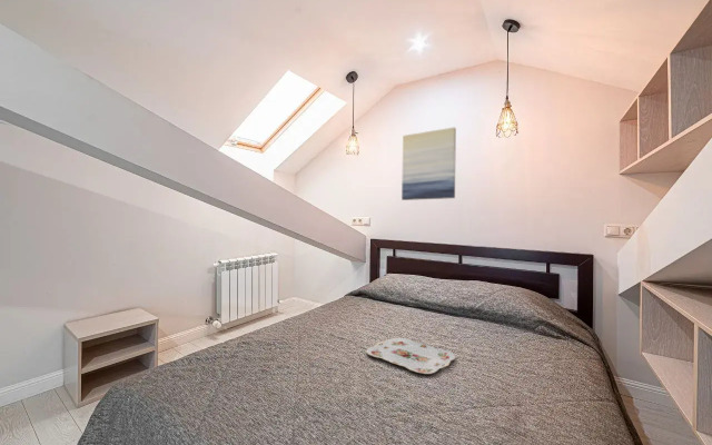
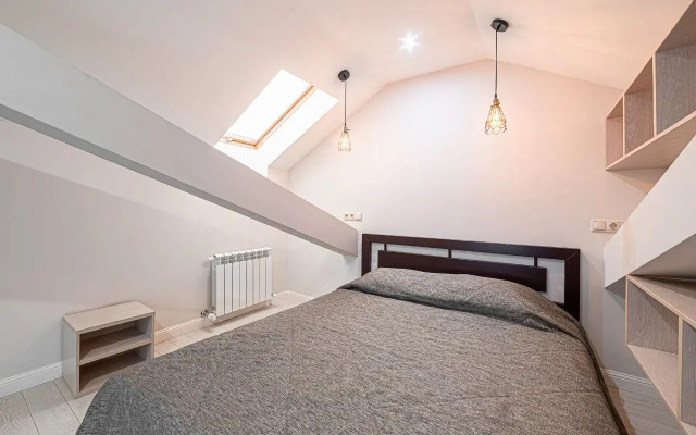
- serving tray (409, 354)
- wall art (427, 165)
